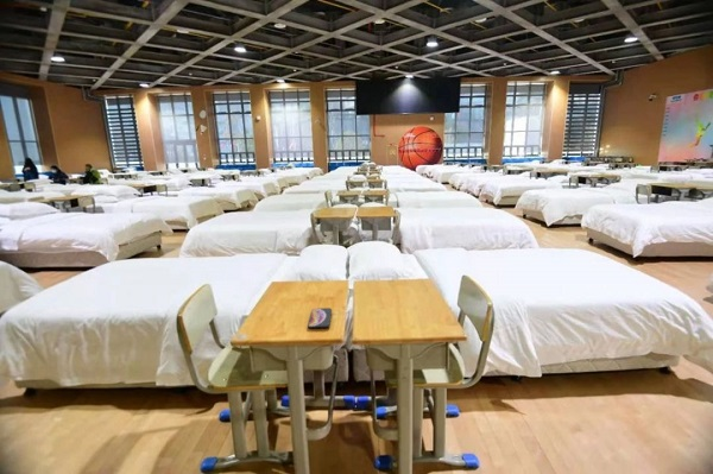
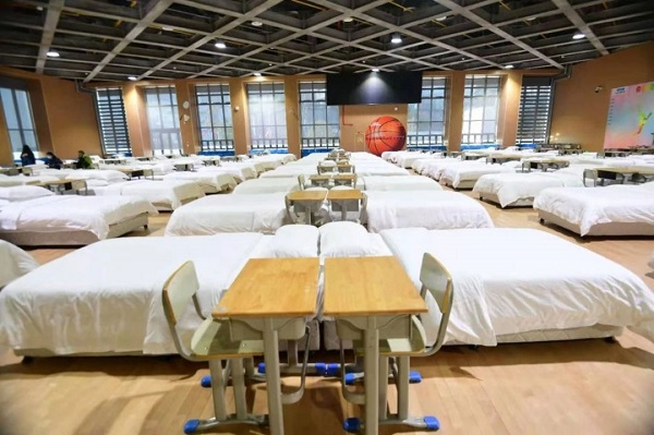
- smartphone (320, 317)
